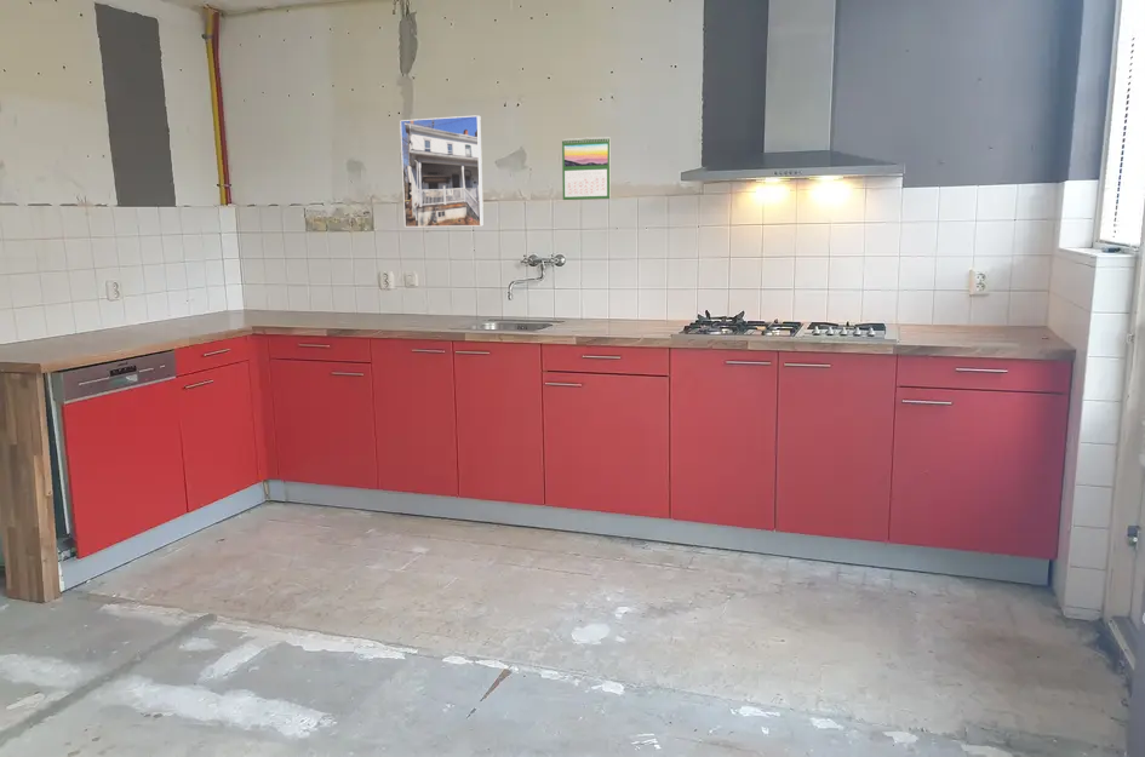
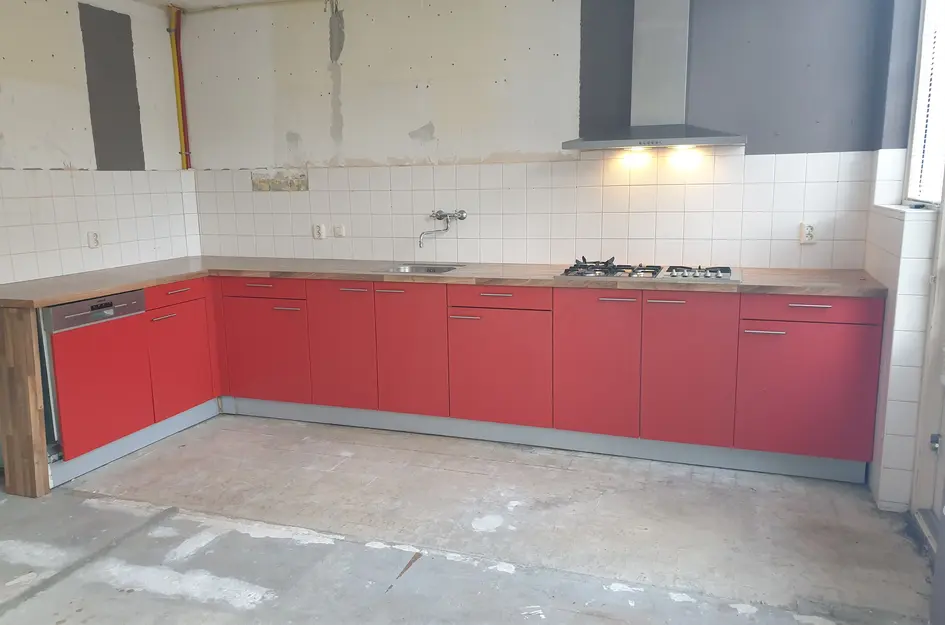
- calendar (585, 168)
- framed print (441, 172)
